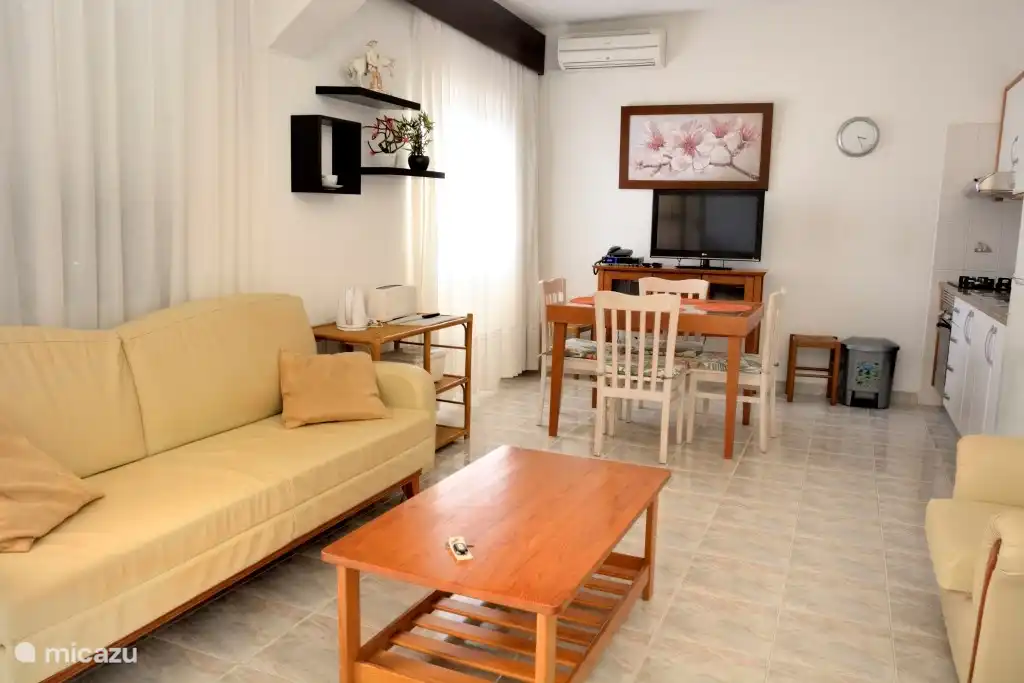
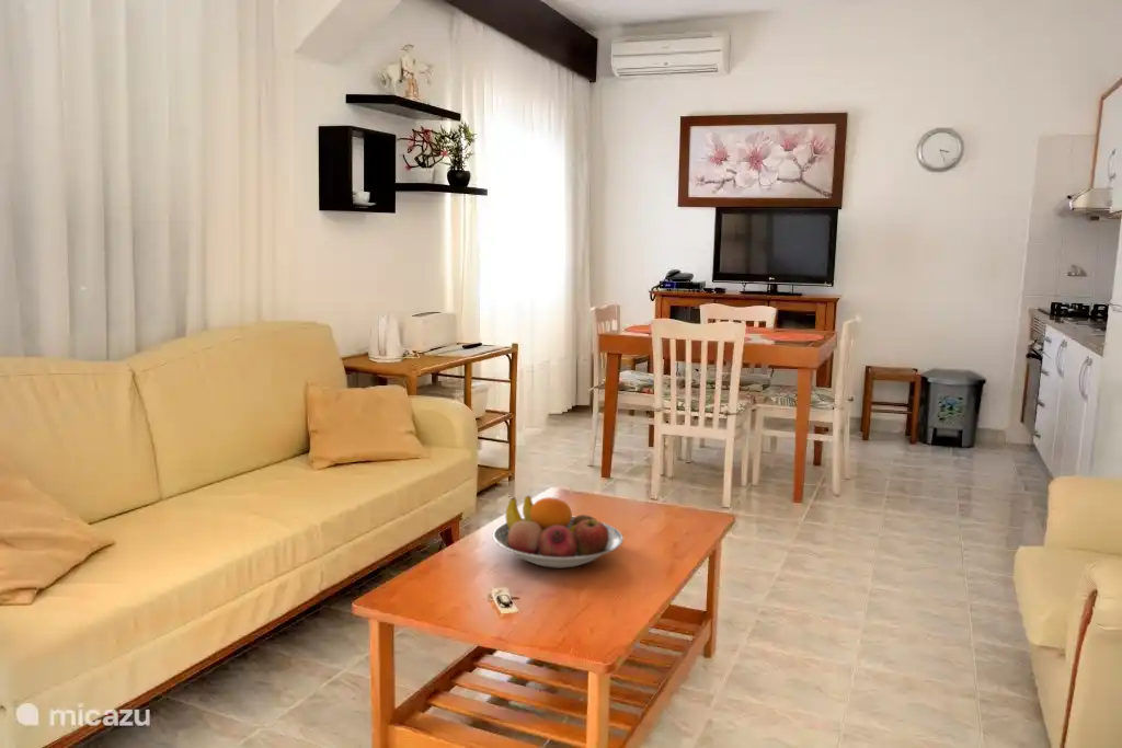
+ fruit bowl (558, 530)
